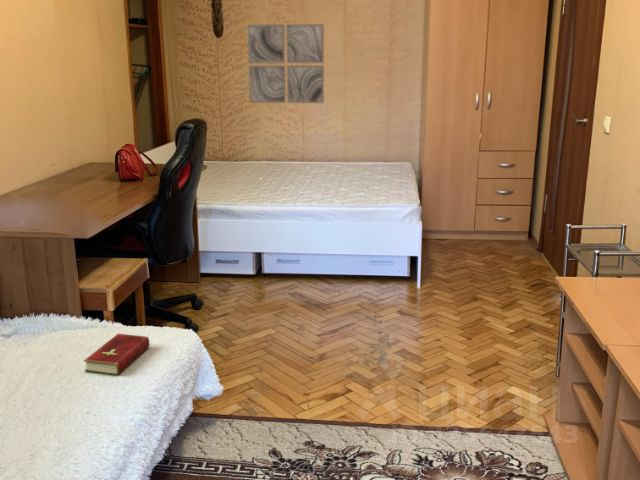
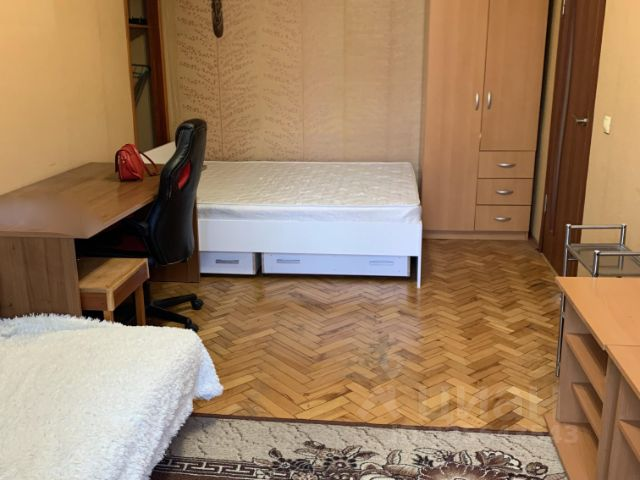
- wall art (287, 65)
- hardcover book (118, 353)
